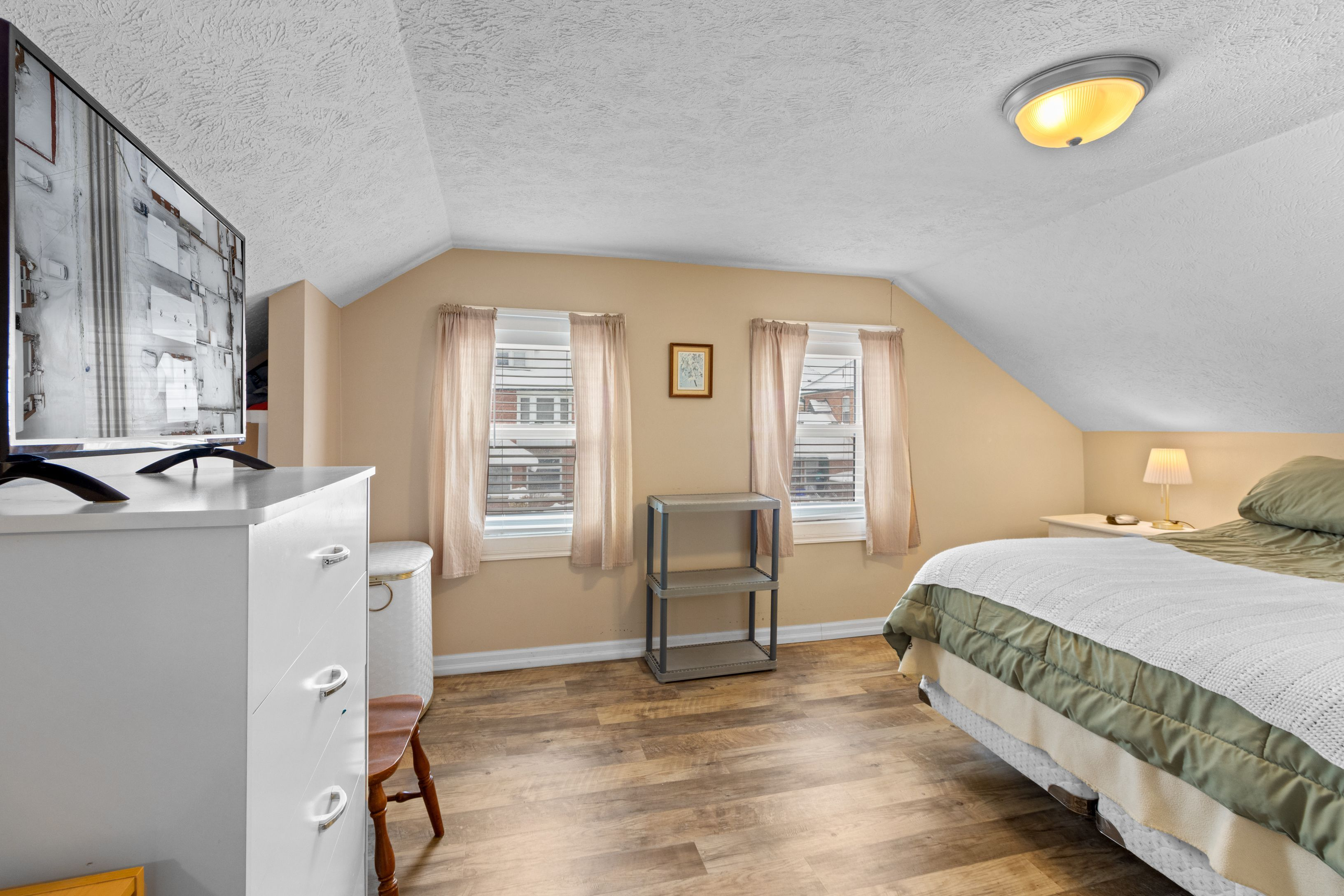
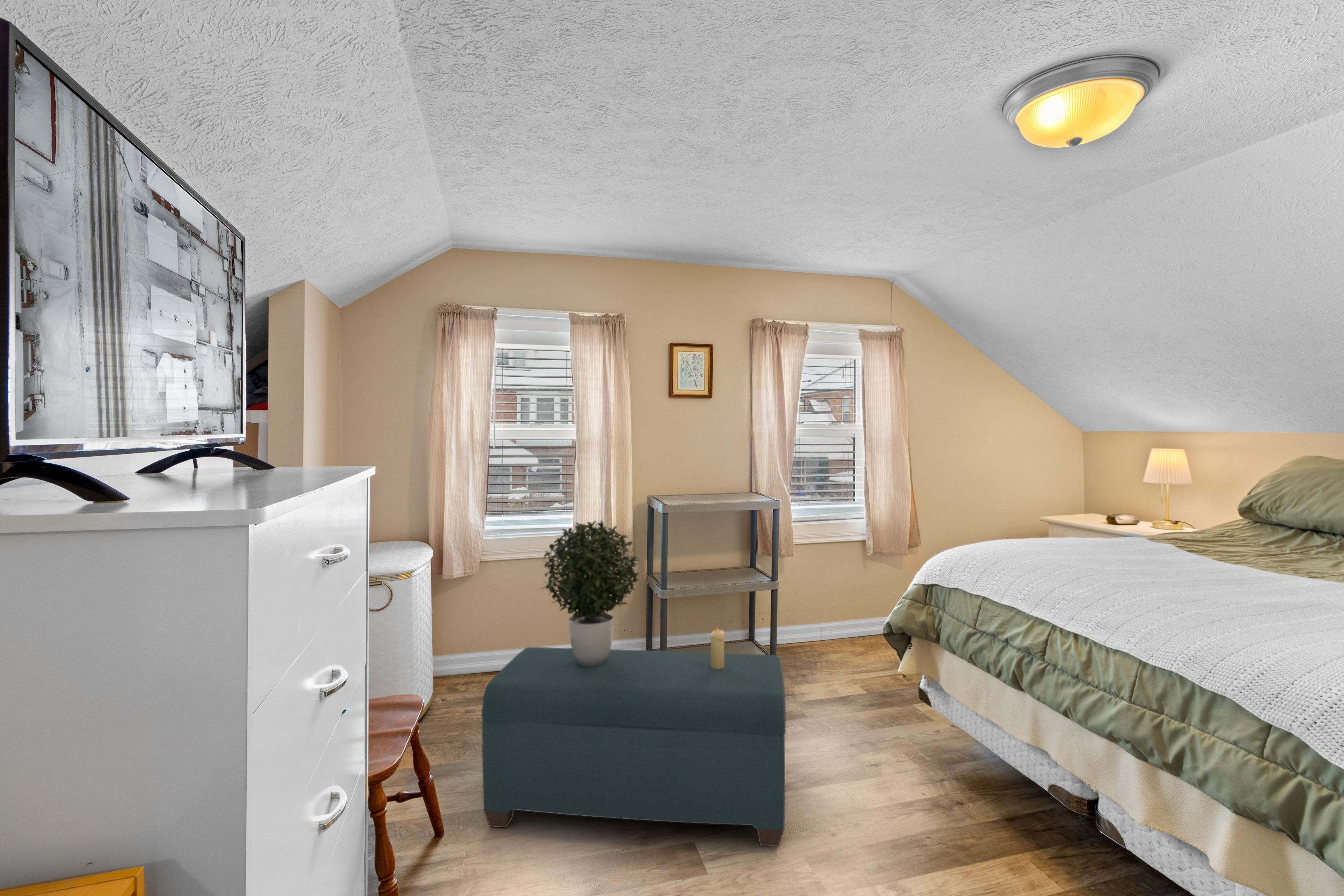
+ bench (640, 733)
+ potted plant (590, 591)
+ candle (717, 644)
